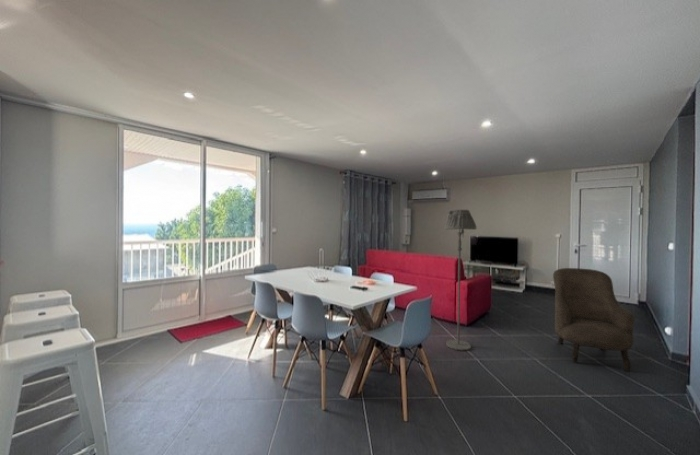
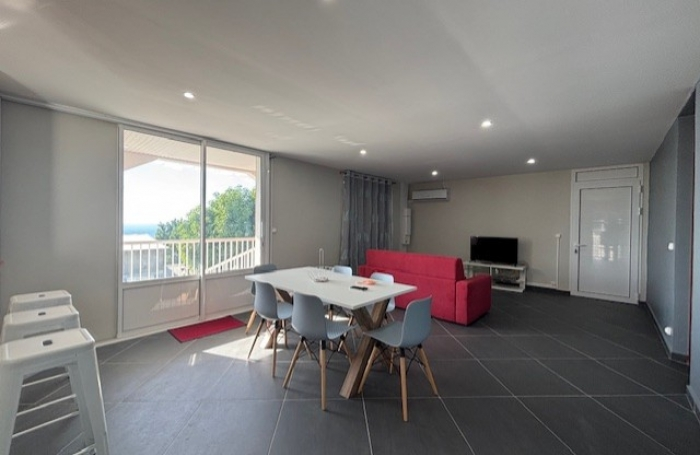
- armchair (588, 312)
- floor lamp (459, 277)
